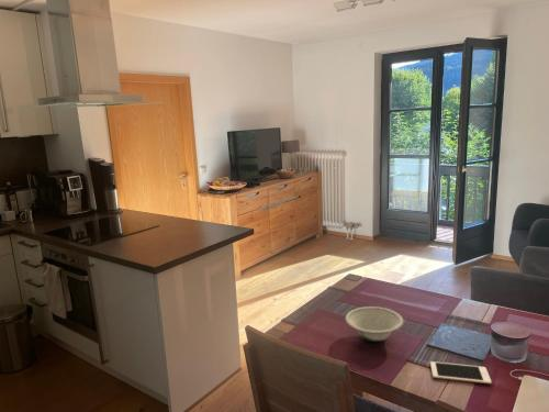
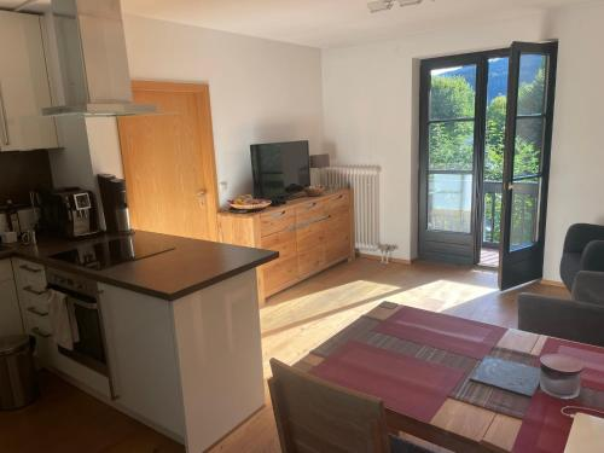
- cell phone (459, 371)
- bowl (373, 327)
